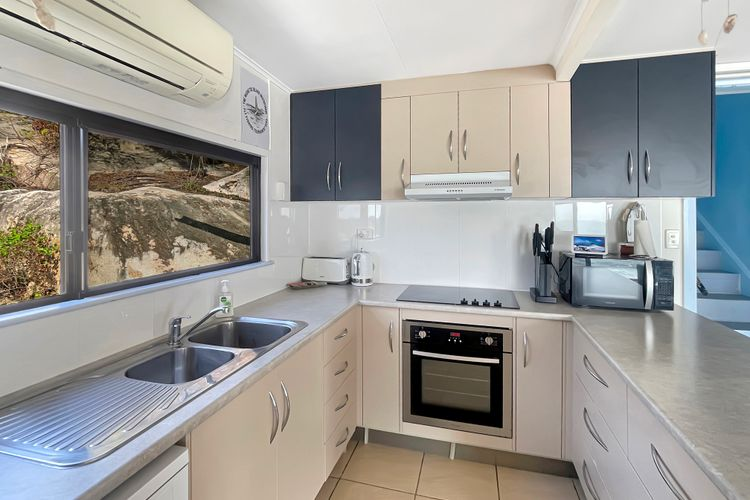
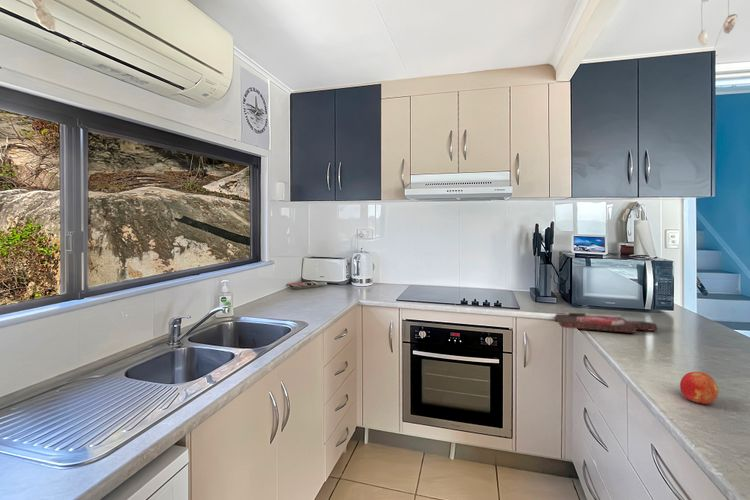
+ cutting board (604, 319)
+ fruit (698, 386)
